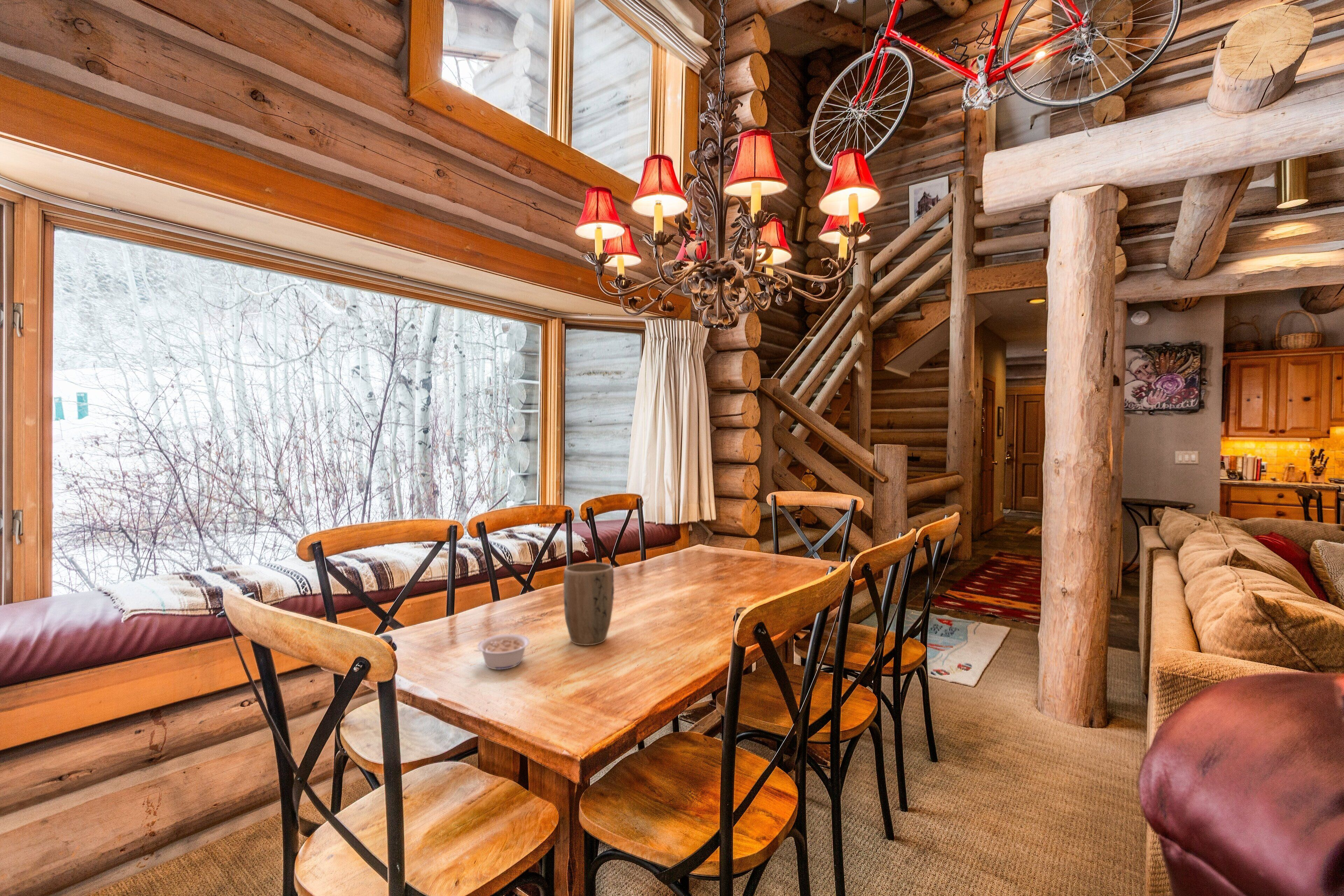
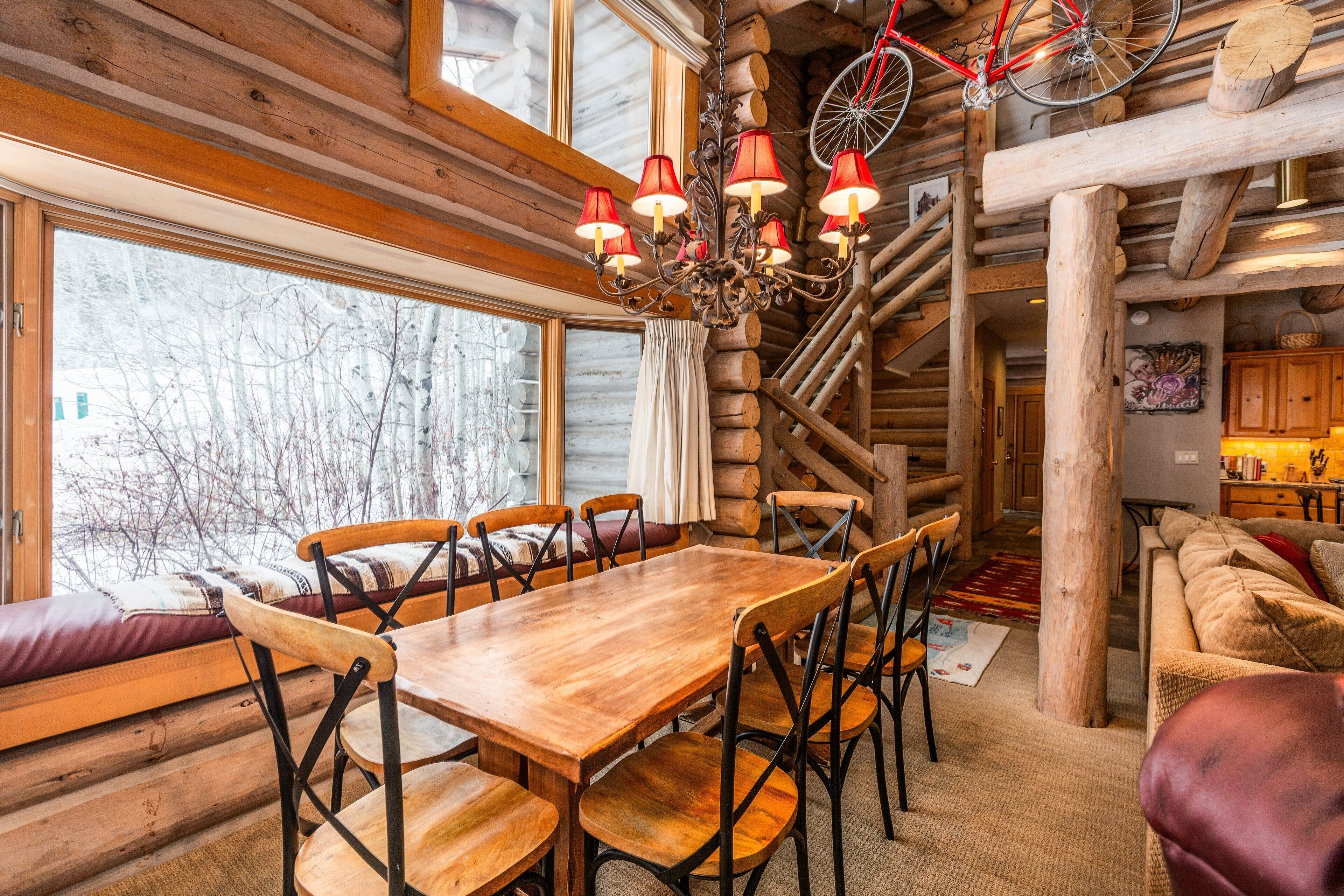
- legume (503, 651)
- plant pot (589, 603)
